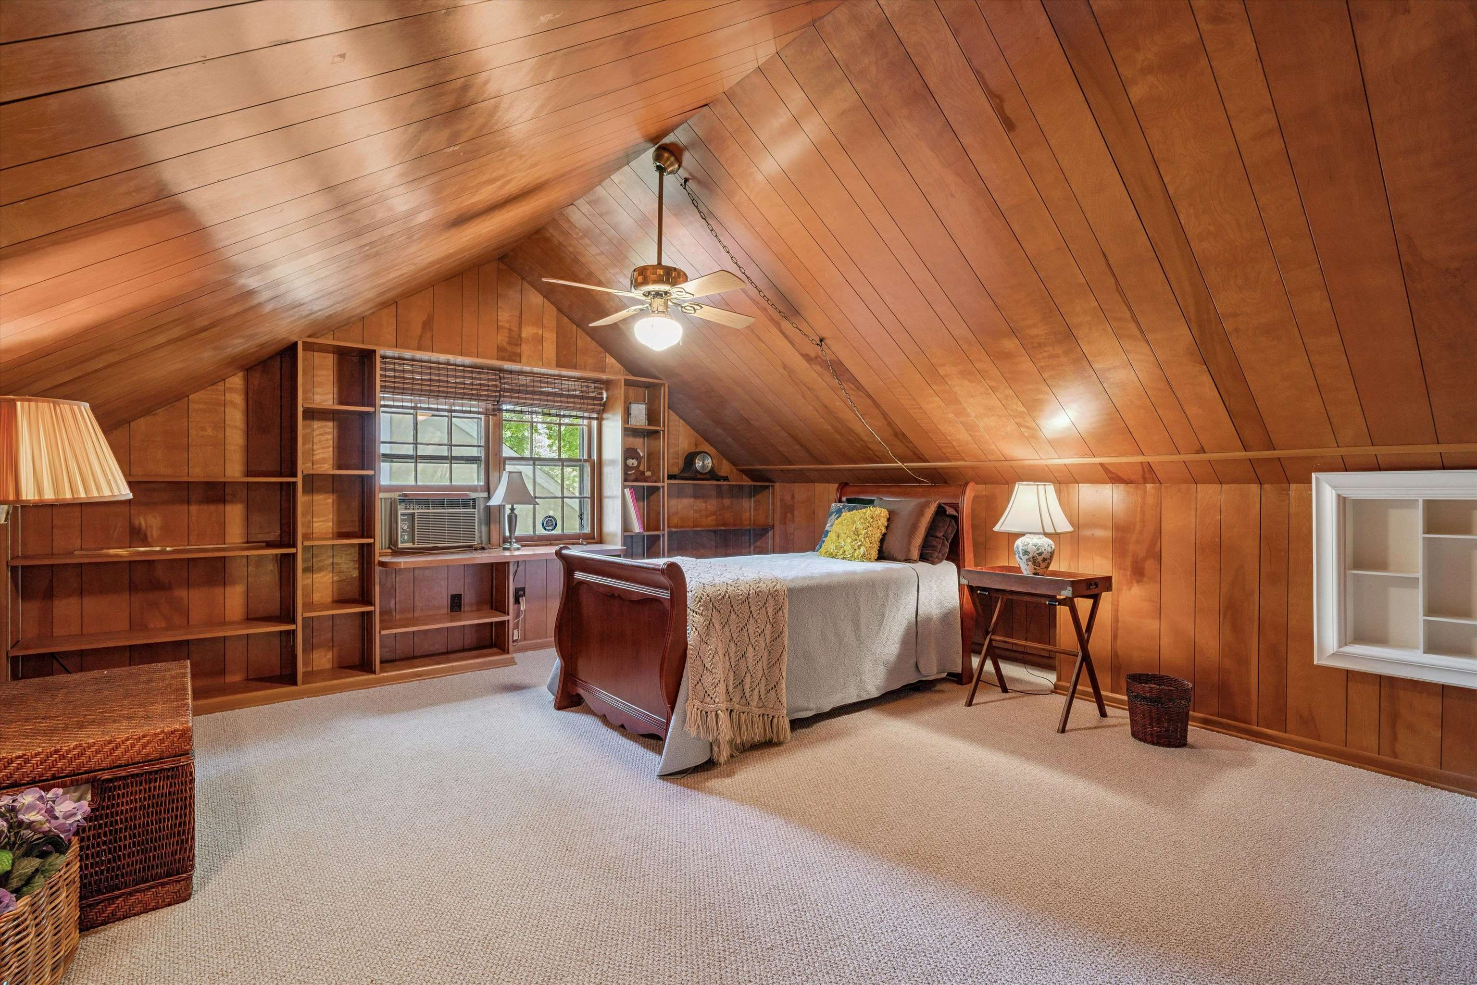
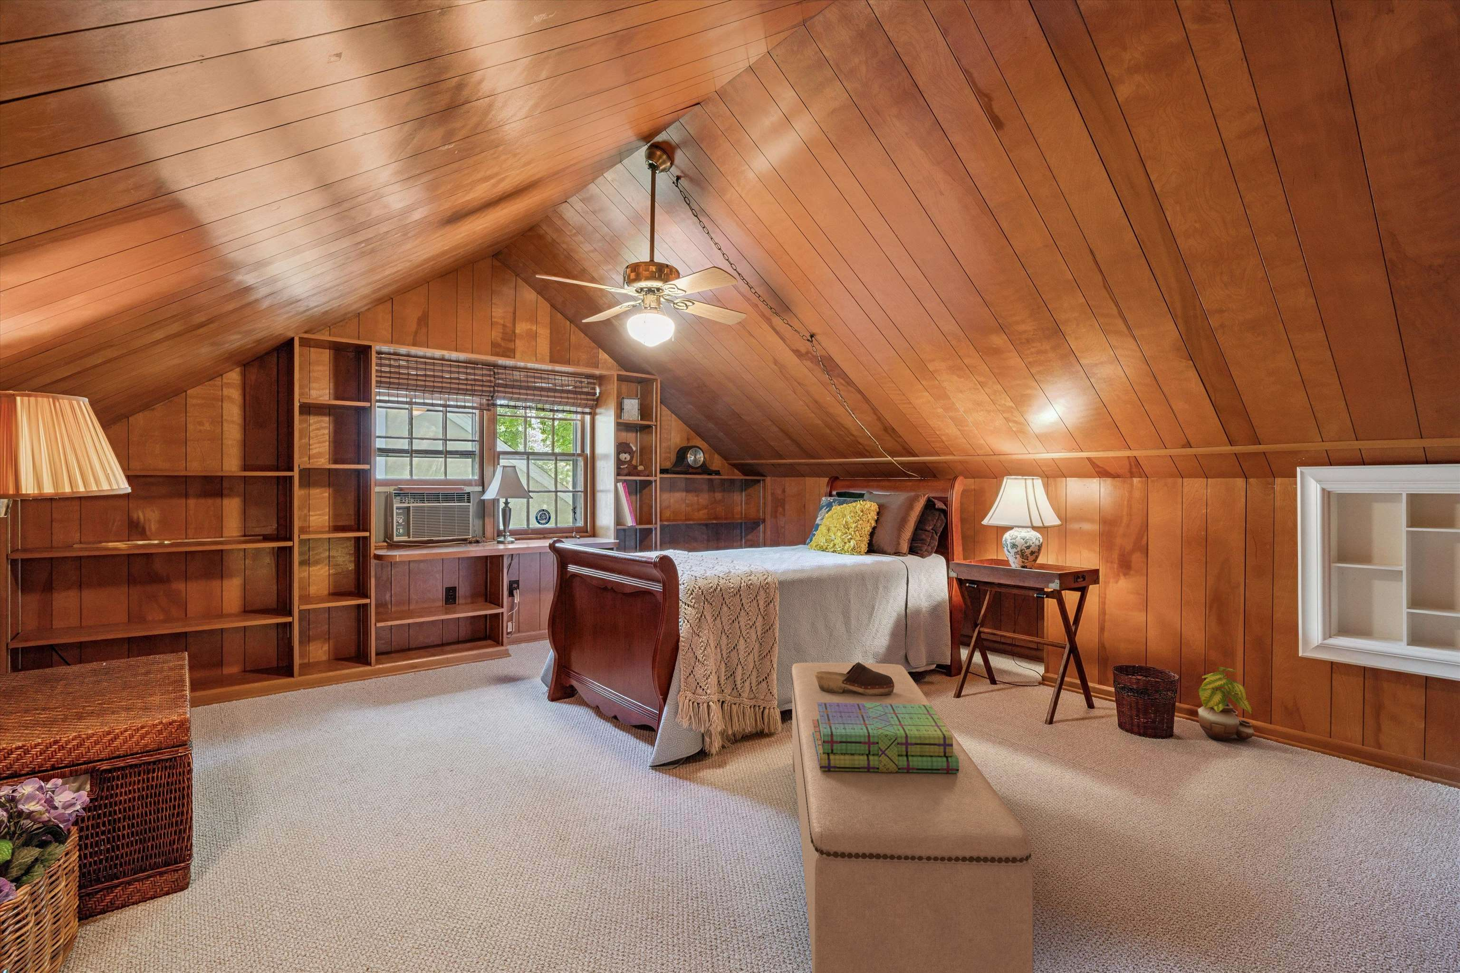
+ bench (872, 787)
+ potted plant (1225, 704)
+ stack of books (880, 734)
+ slipper (854, 675)
